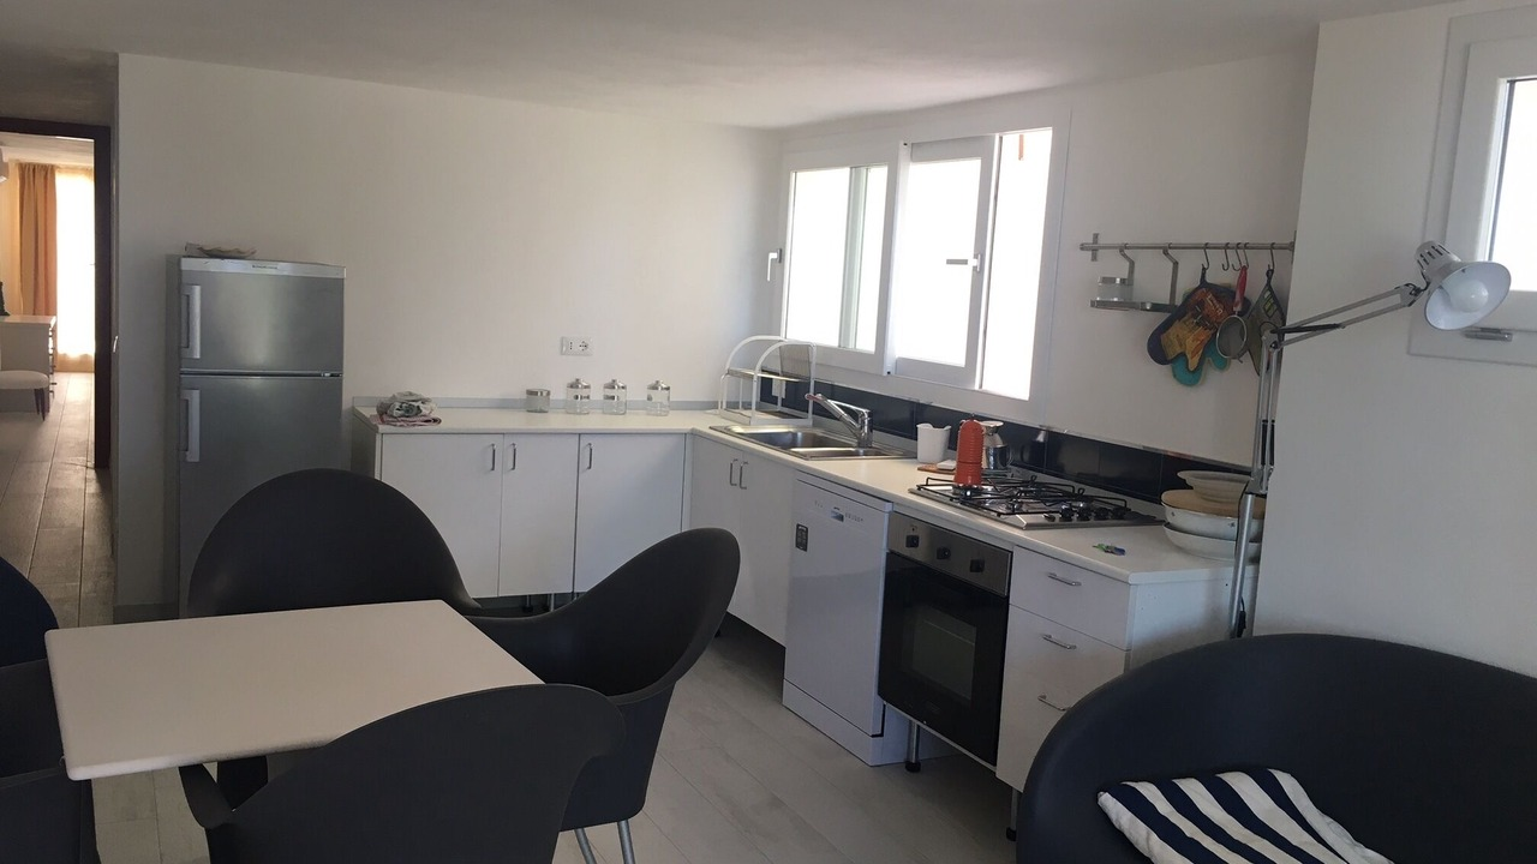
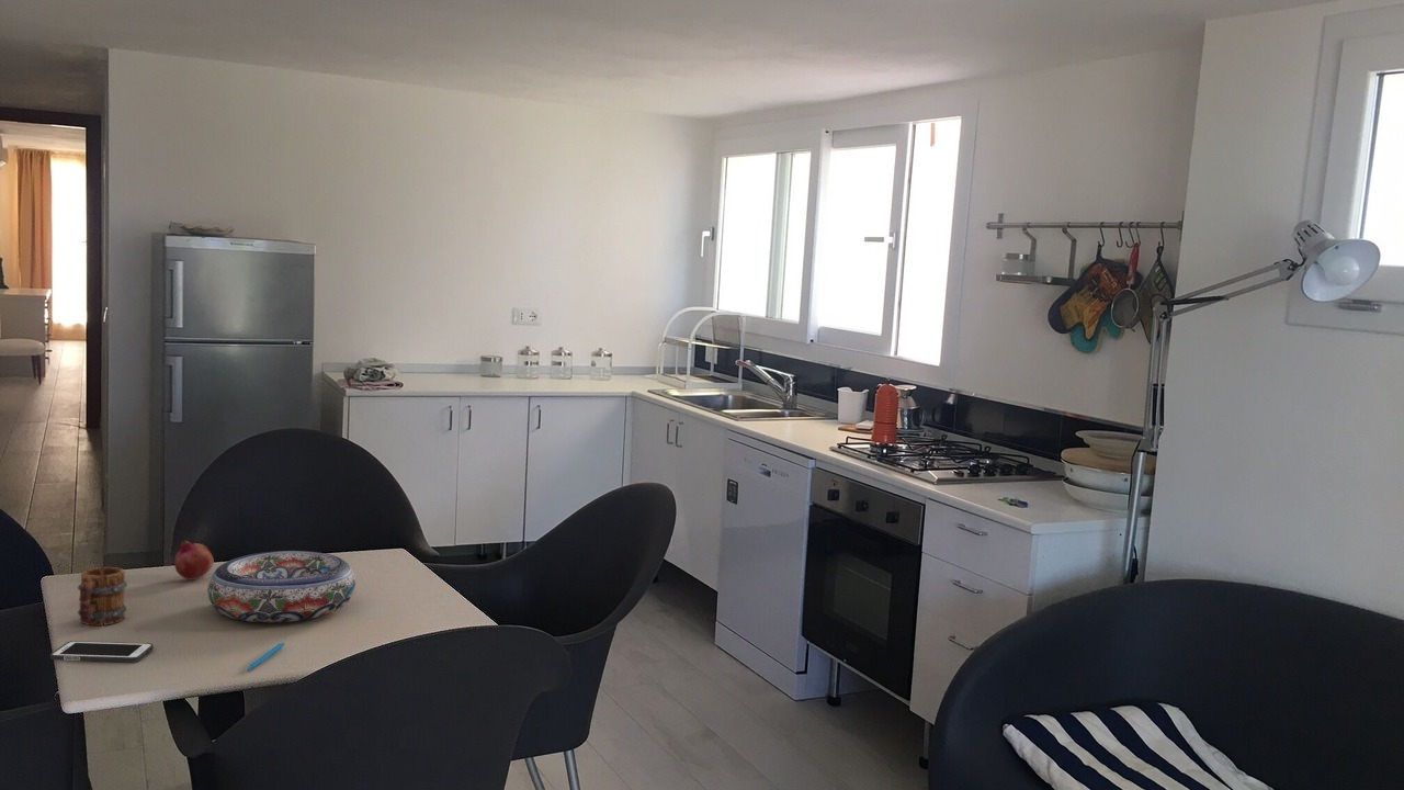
+ cell phone (102, 652)
+ fruit (193, 558)
+ pen (265, 655)
+ bowl (283, 586)
+ mug (98, 595)
